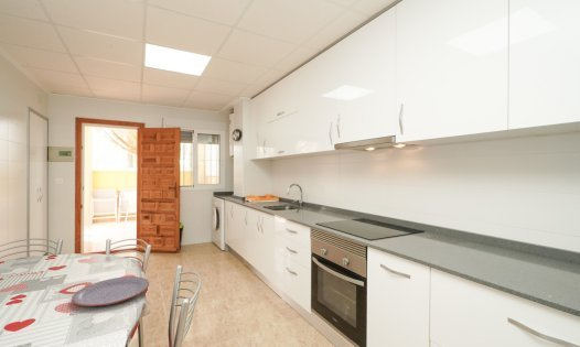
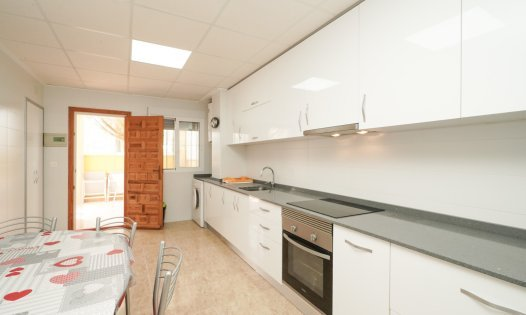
- plate (112, 291)
